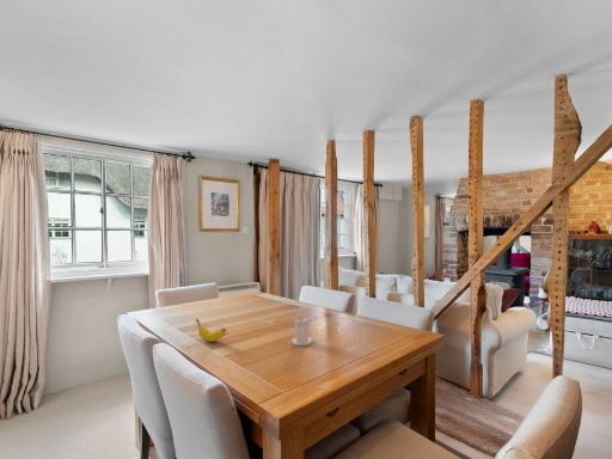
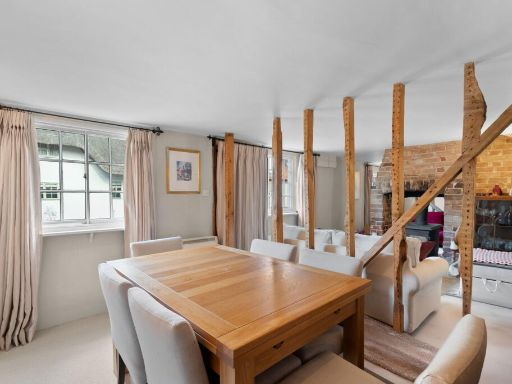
- banana (210, 331)
- candle (301, 329)
